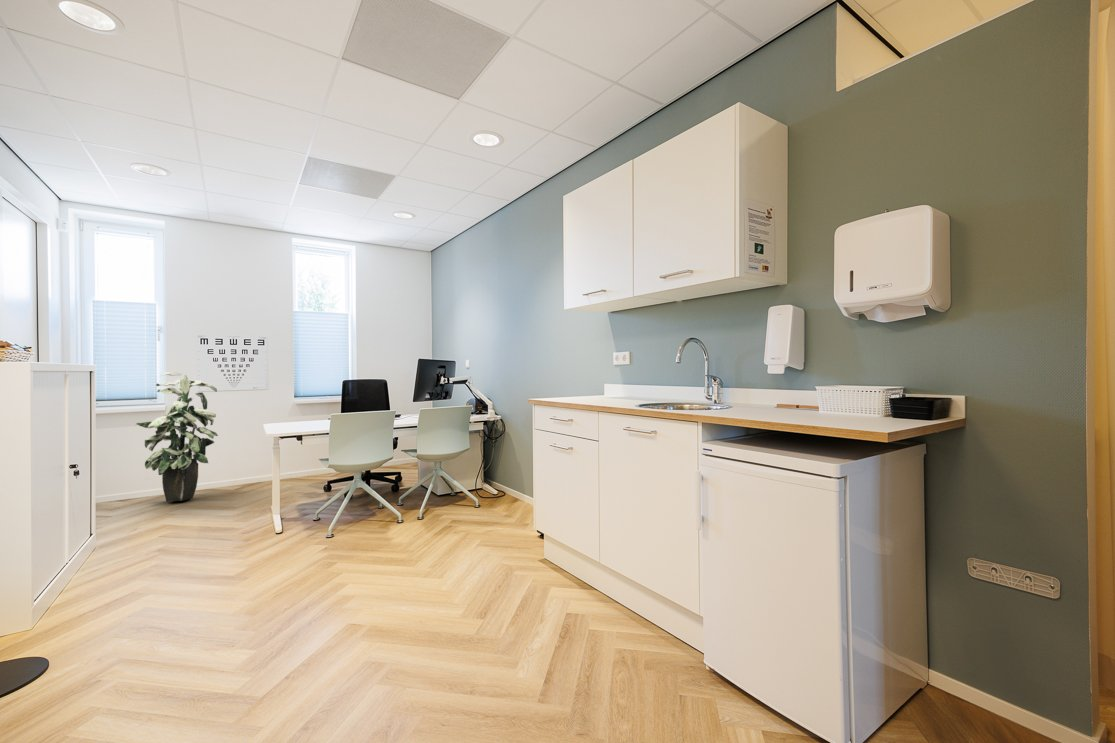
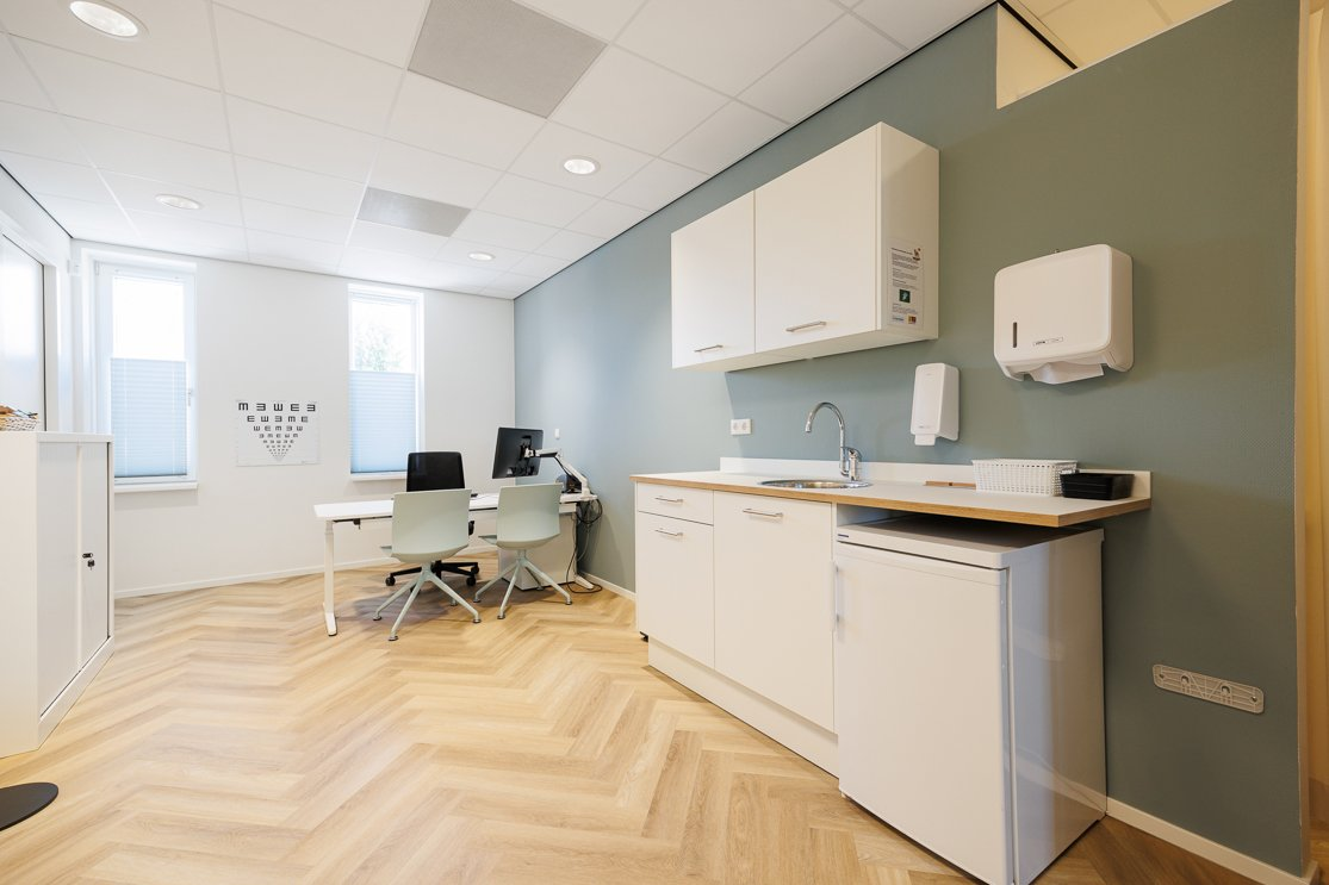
- indoor plant (178, 436)
